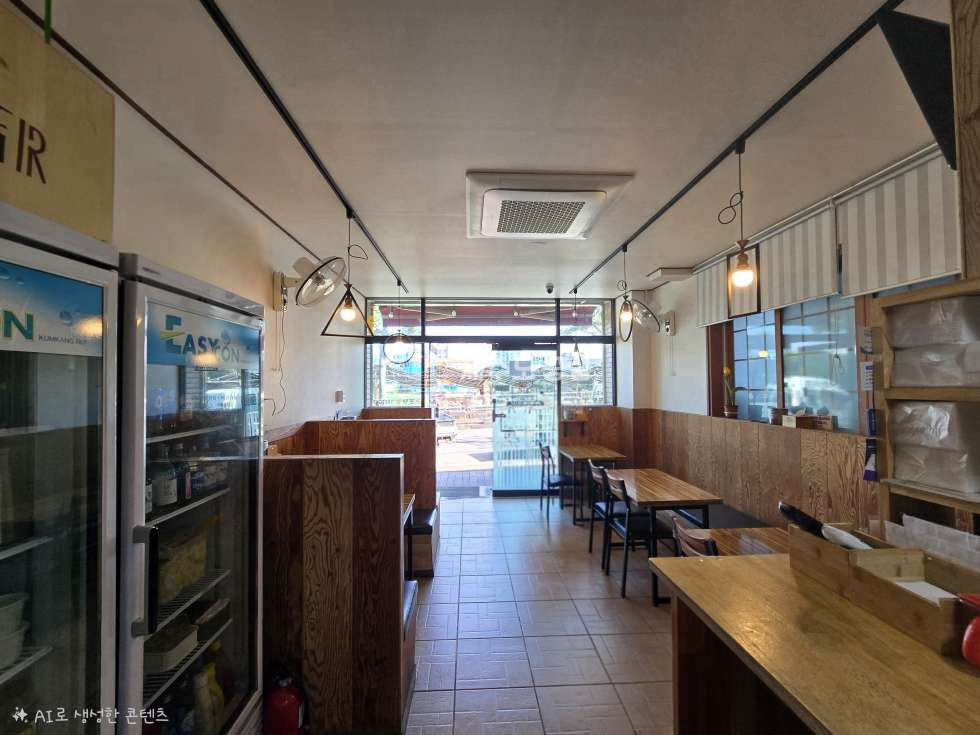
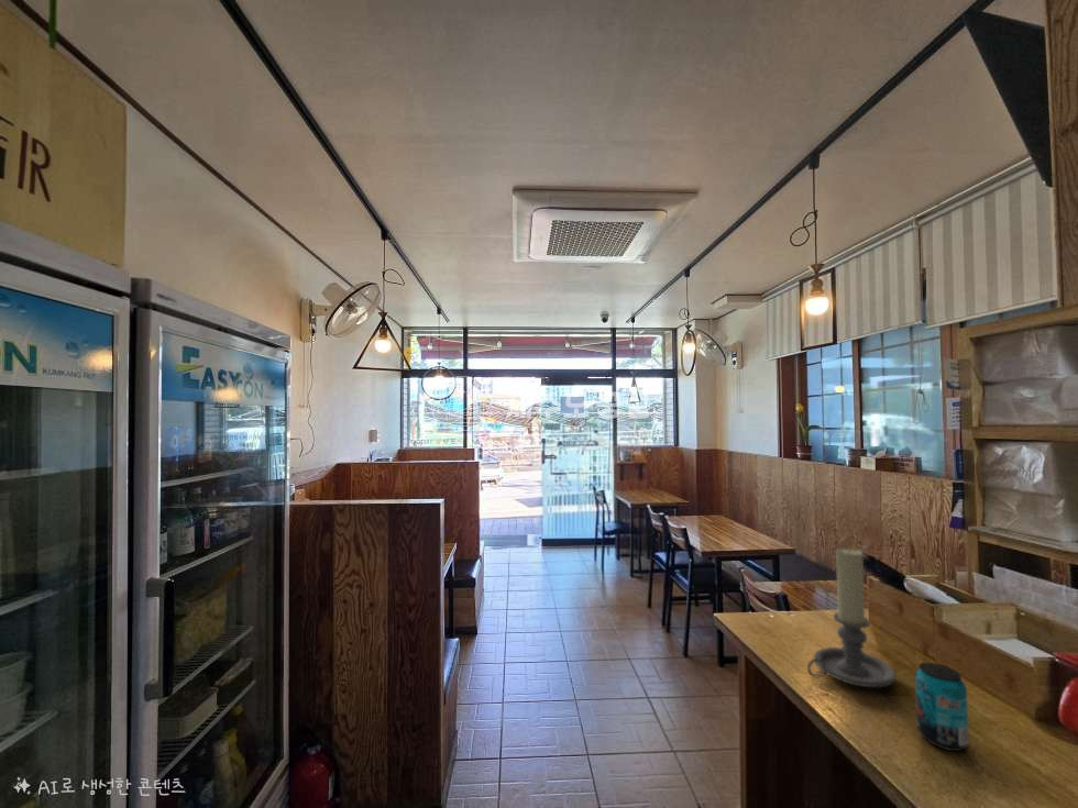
+ candle holder (844, 611)
+ beverage can (941, 705)
